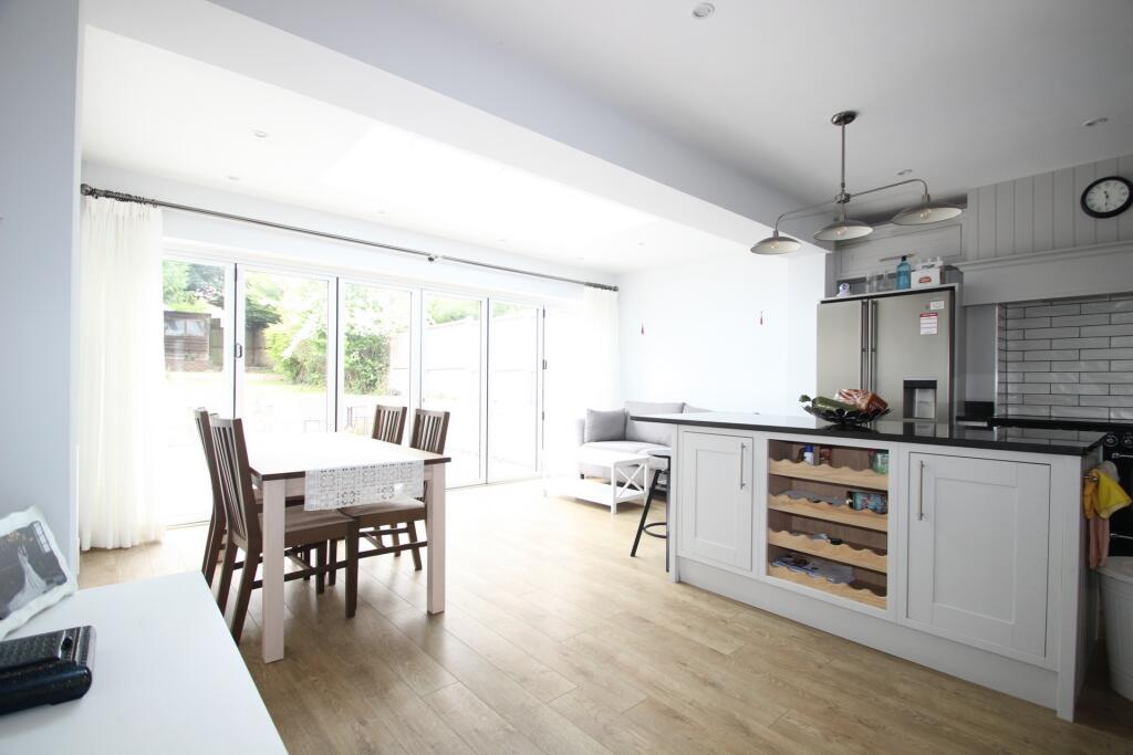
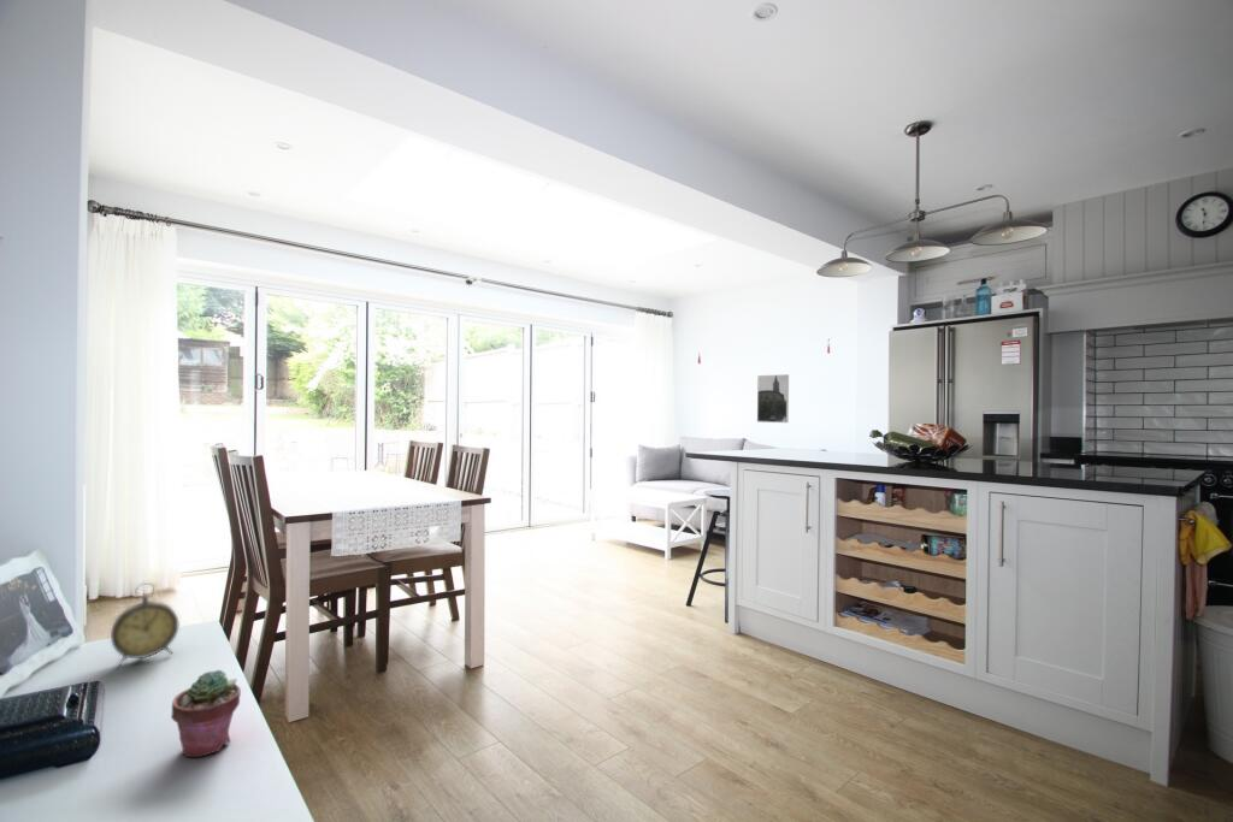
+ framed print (772, 398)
+ potted succulent (206, 709)
+ alarm clock (144, 620)
